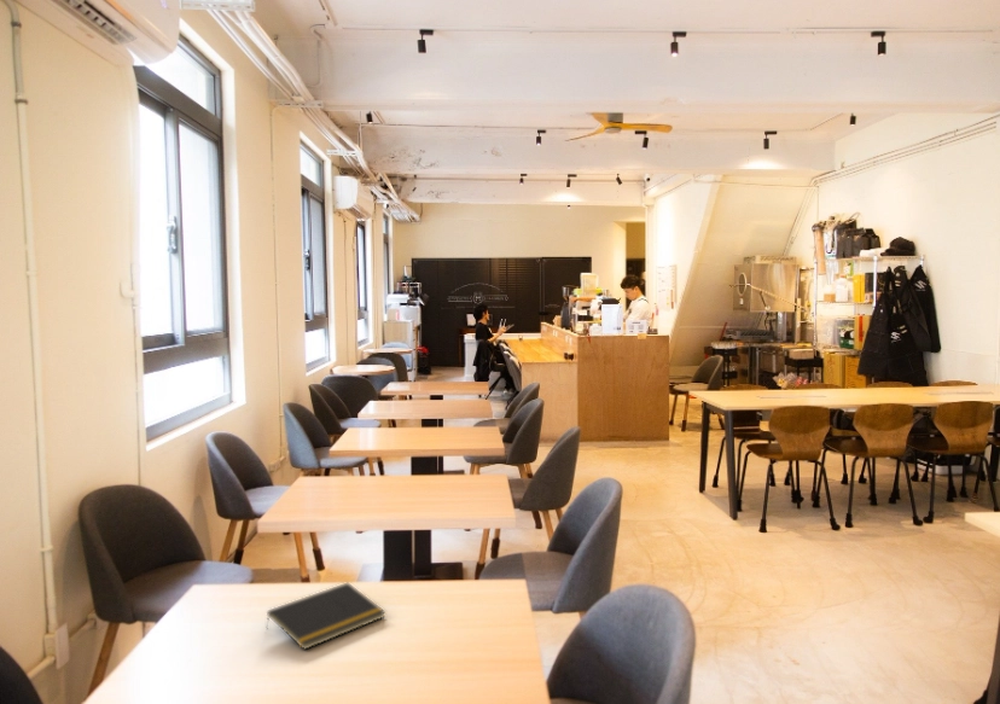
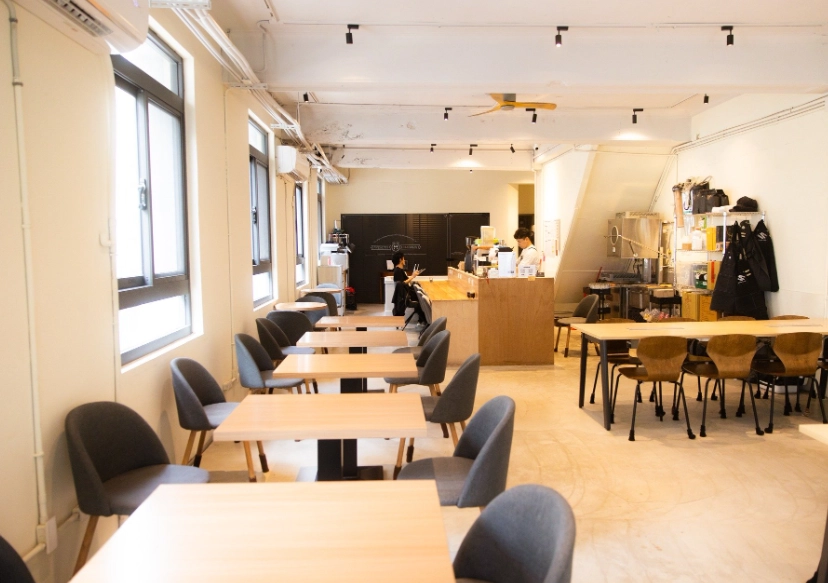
- notepad (327, 613)
